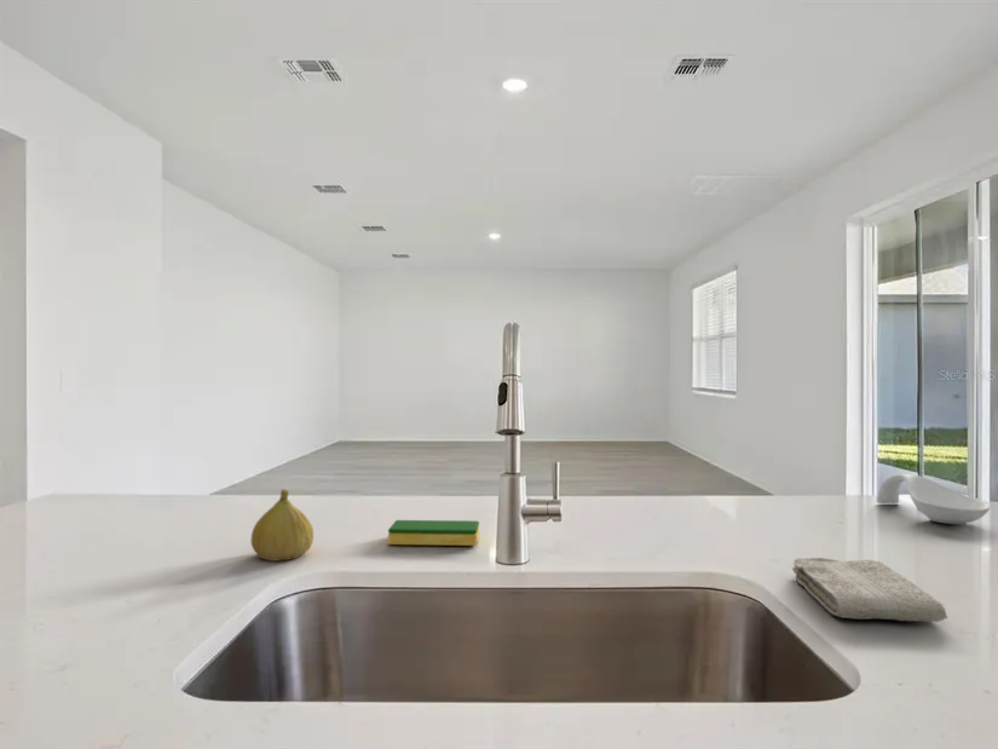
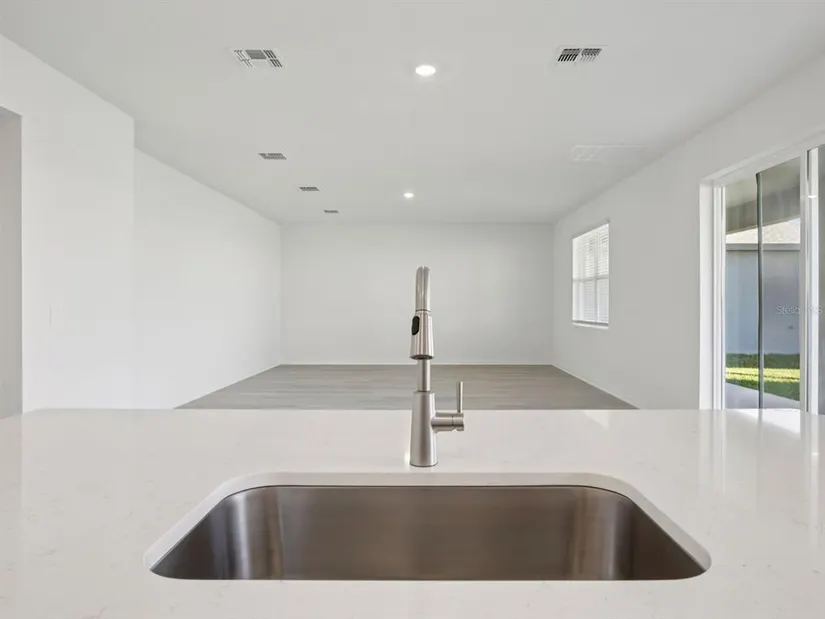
- spoon rest (925, 496)
- washcloth (859, 584)
- dish sponge (434, 532)
- fruit (283, 523)
